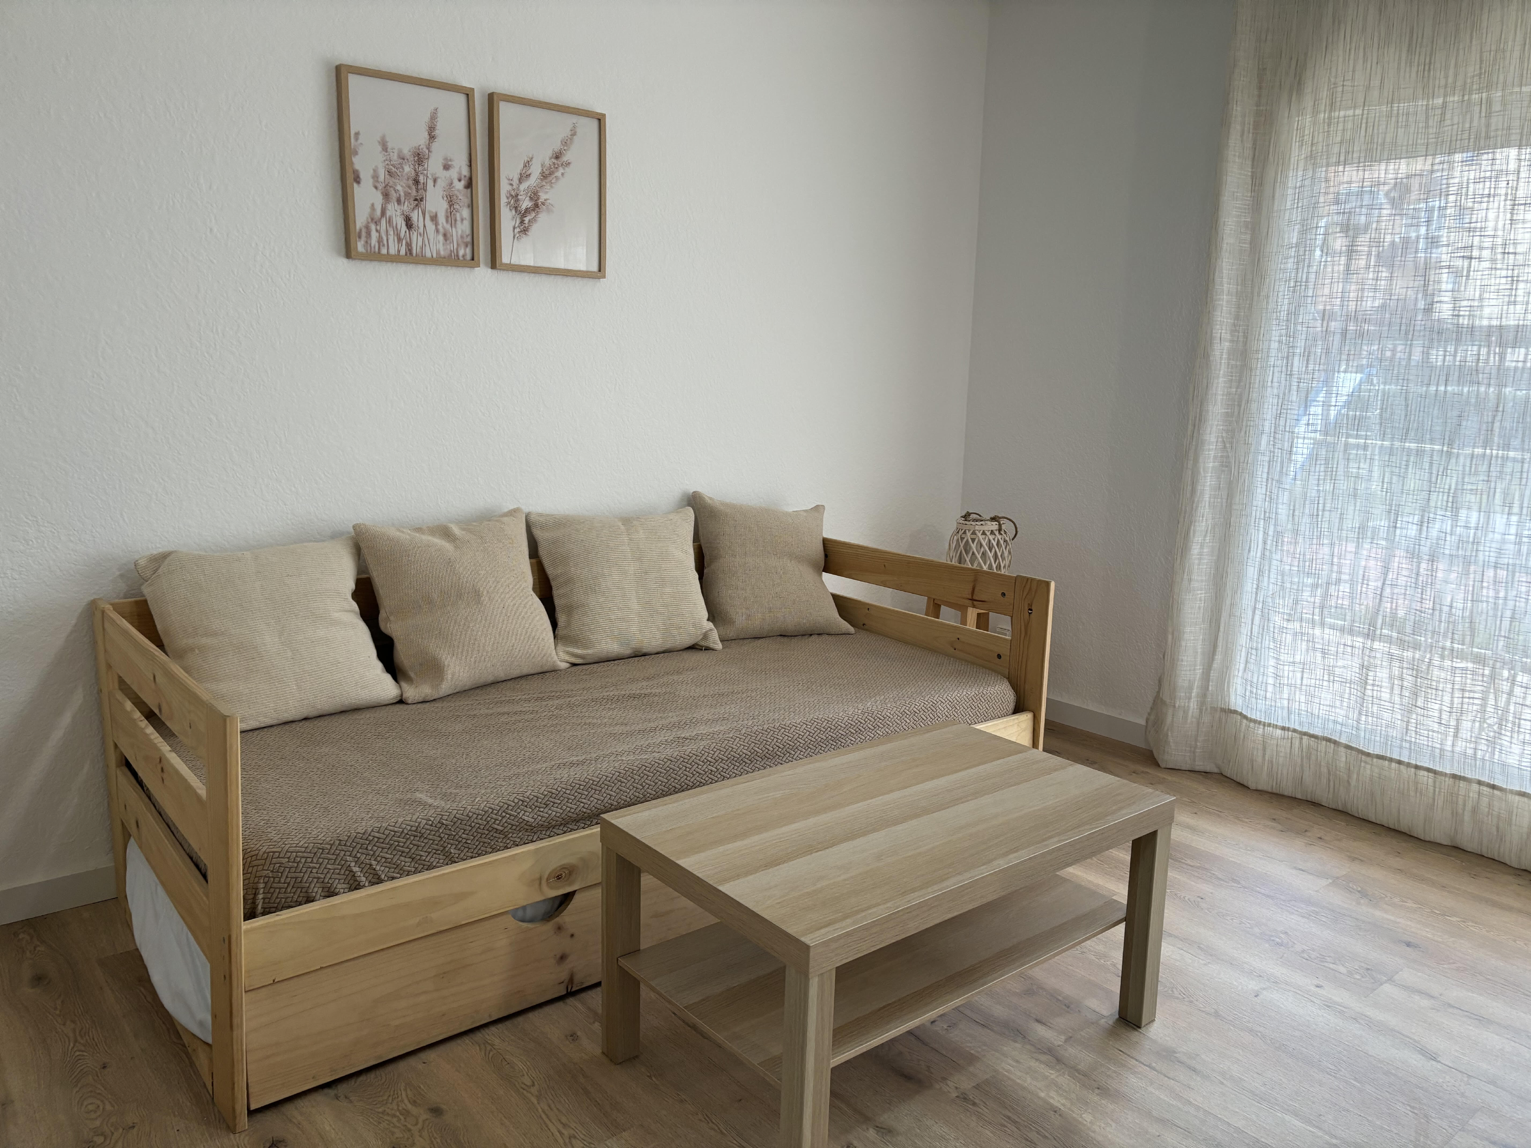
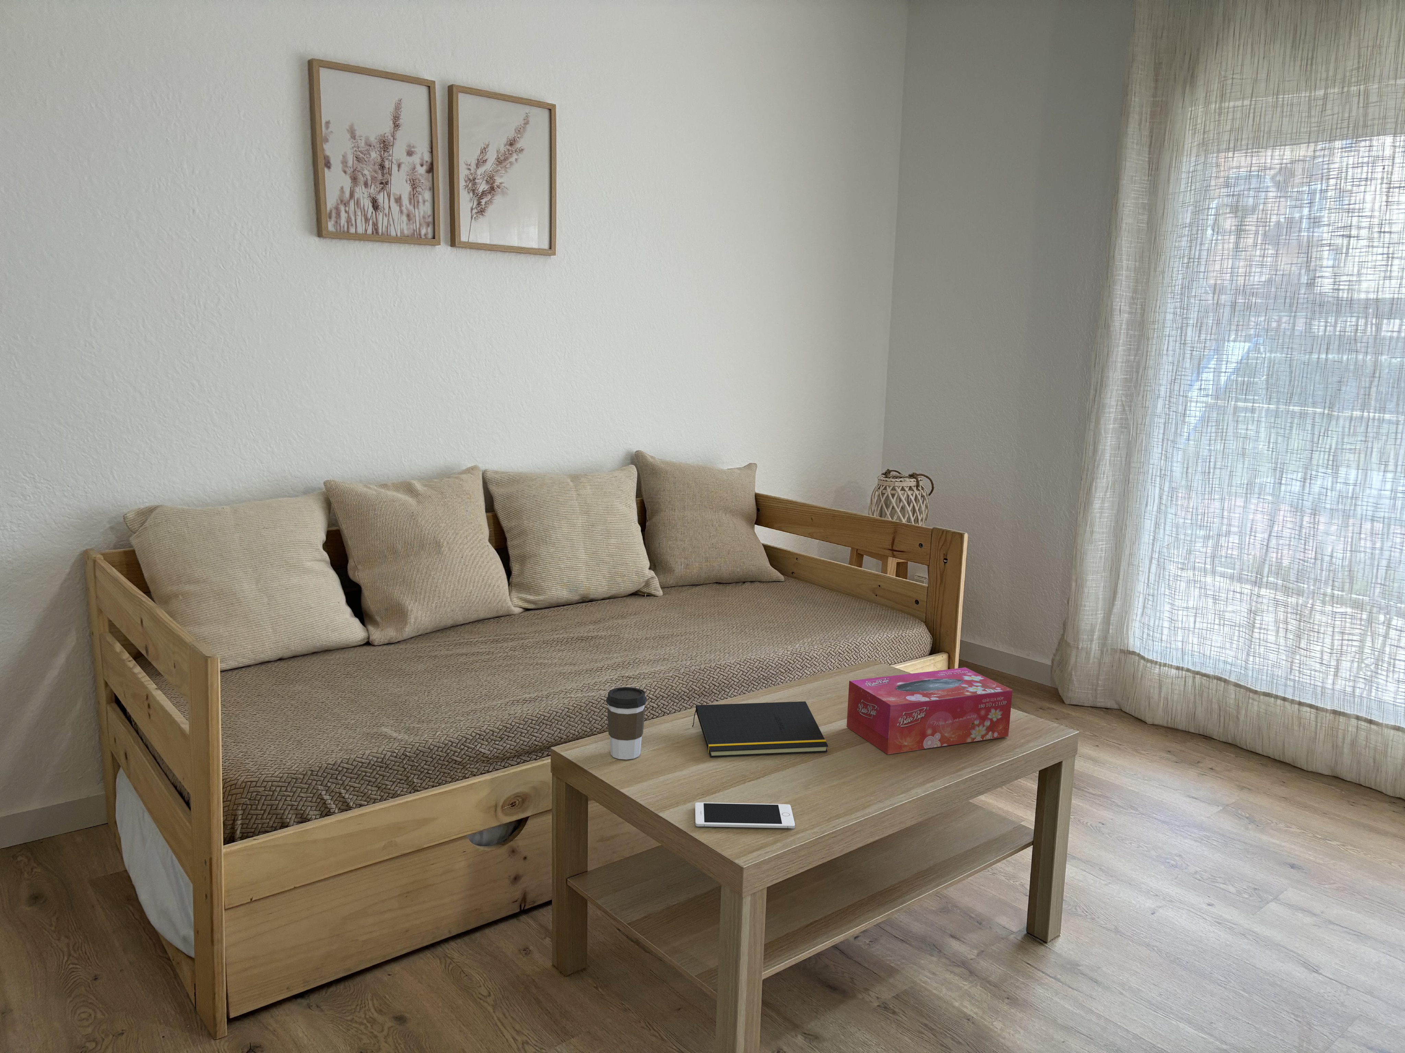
+ coffee cup (626, 723)
+ notepad (760, 728)
+ cell phone (743, 815)
+ tissue box (928, 708)
